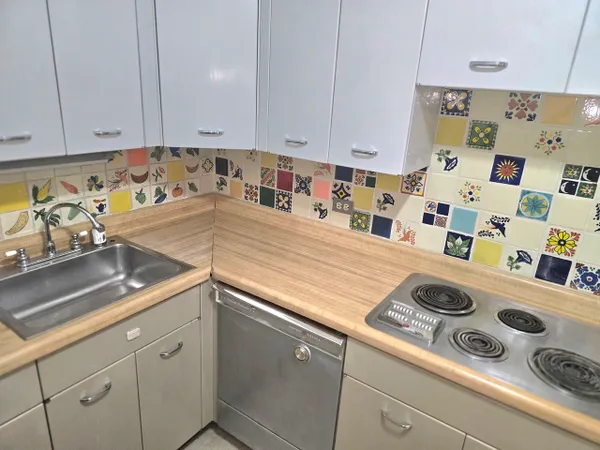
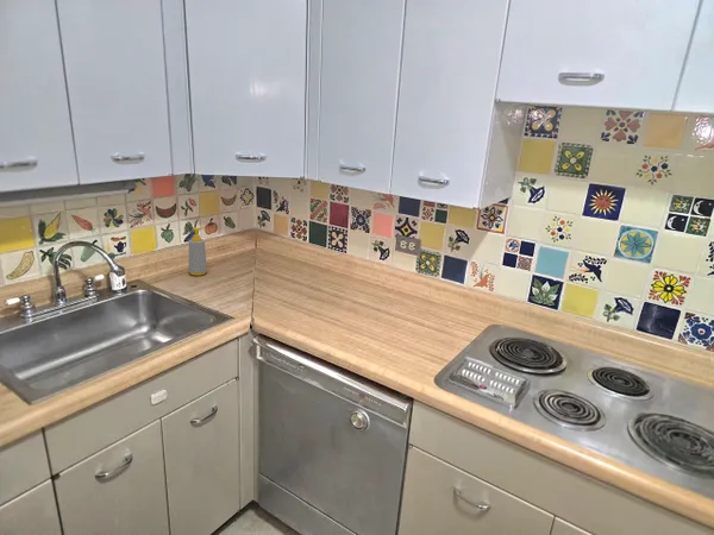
+ soap bottle (196, 250)
